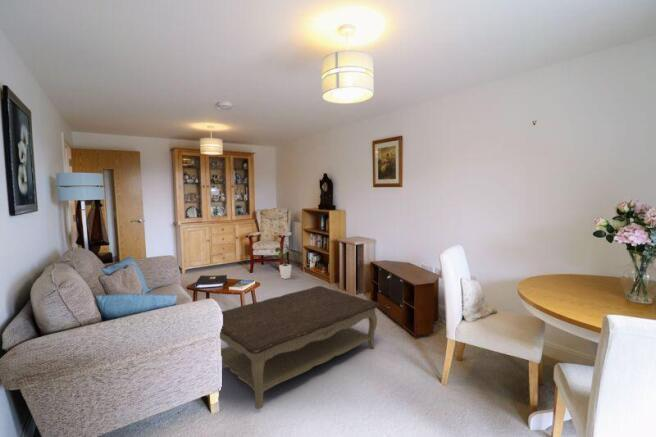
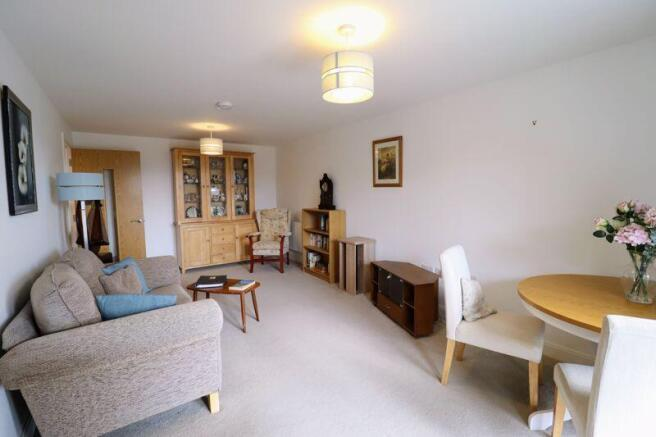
- coffee table (296, 332)
- house plant (287, 261)
